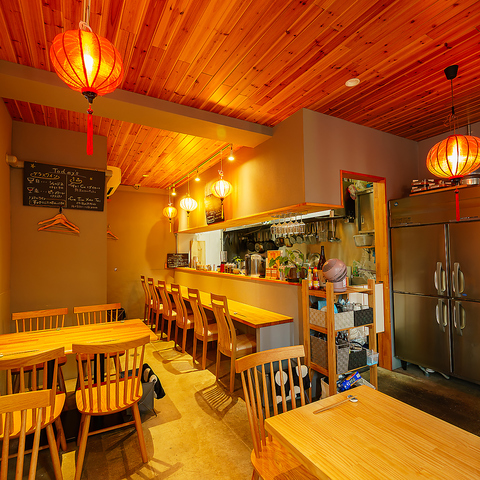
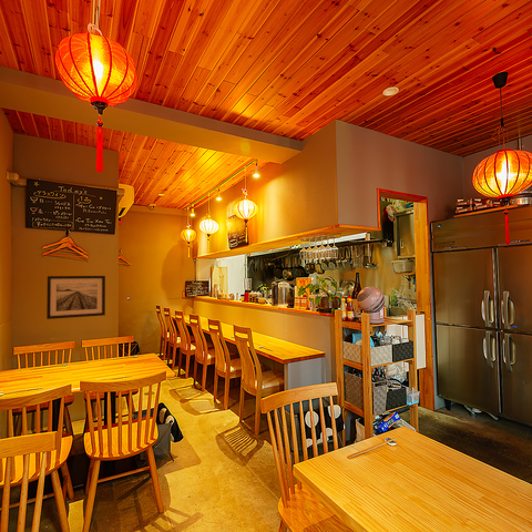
+ wall art (76, 296)
